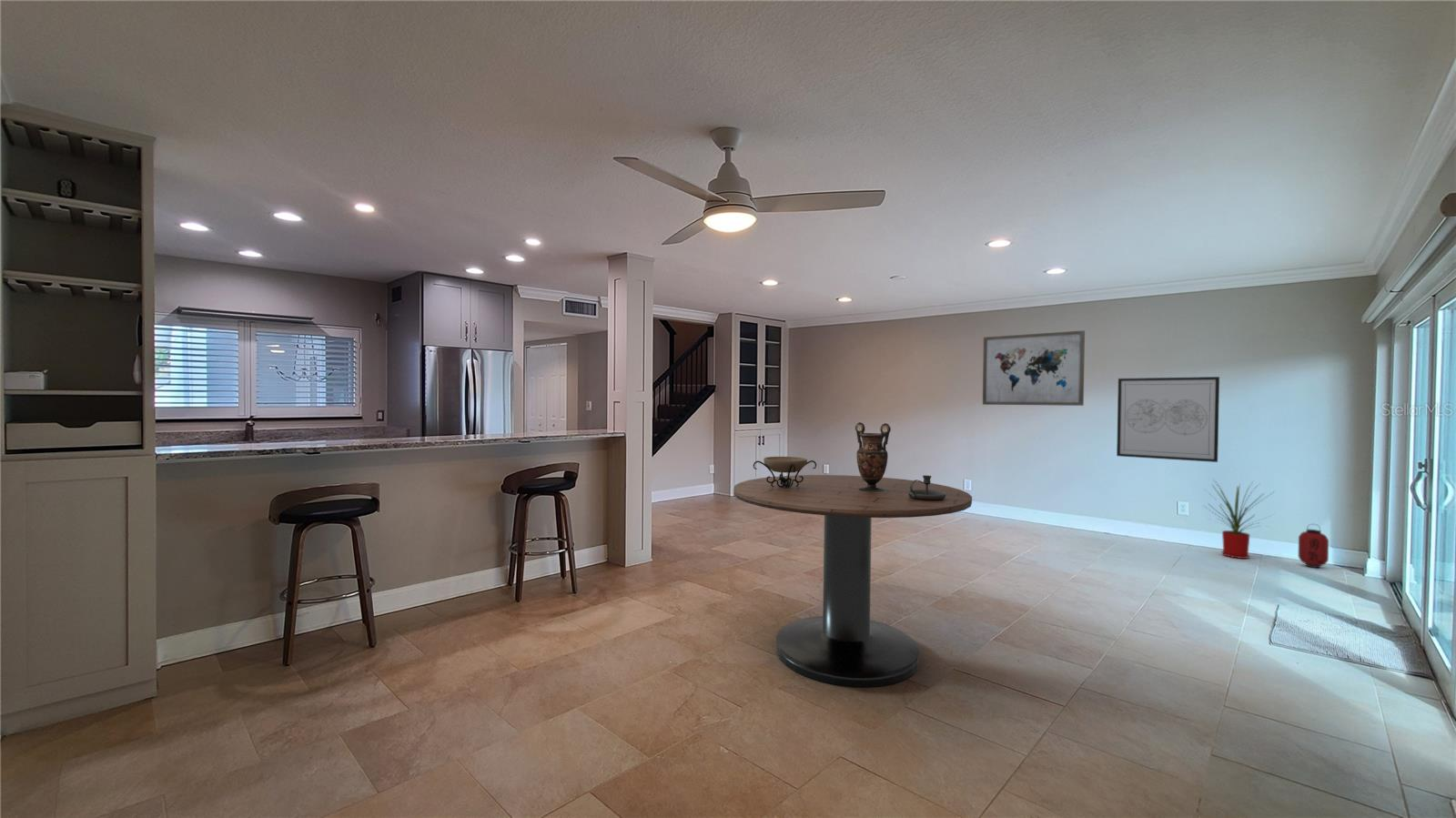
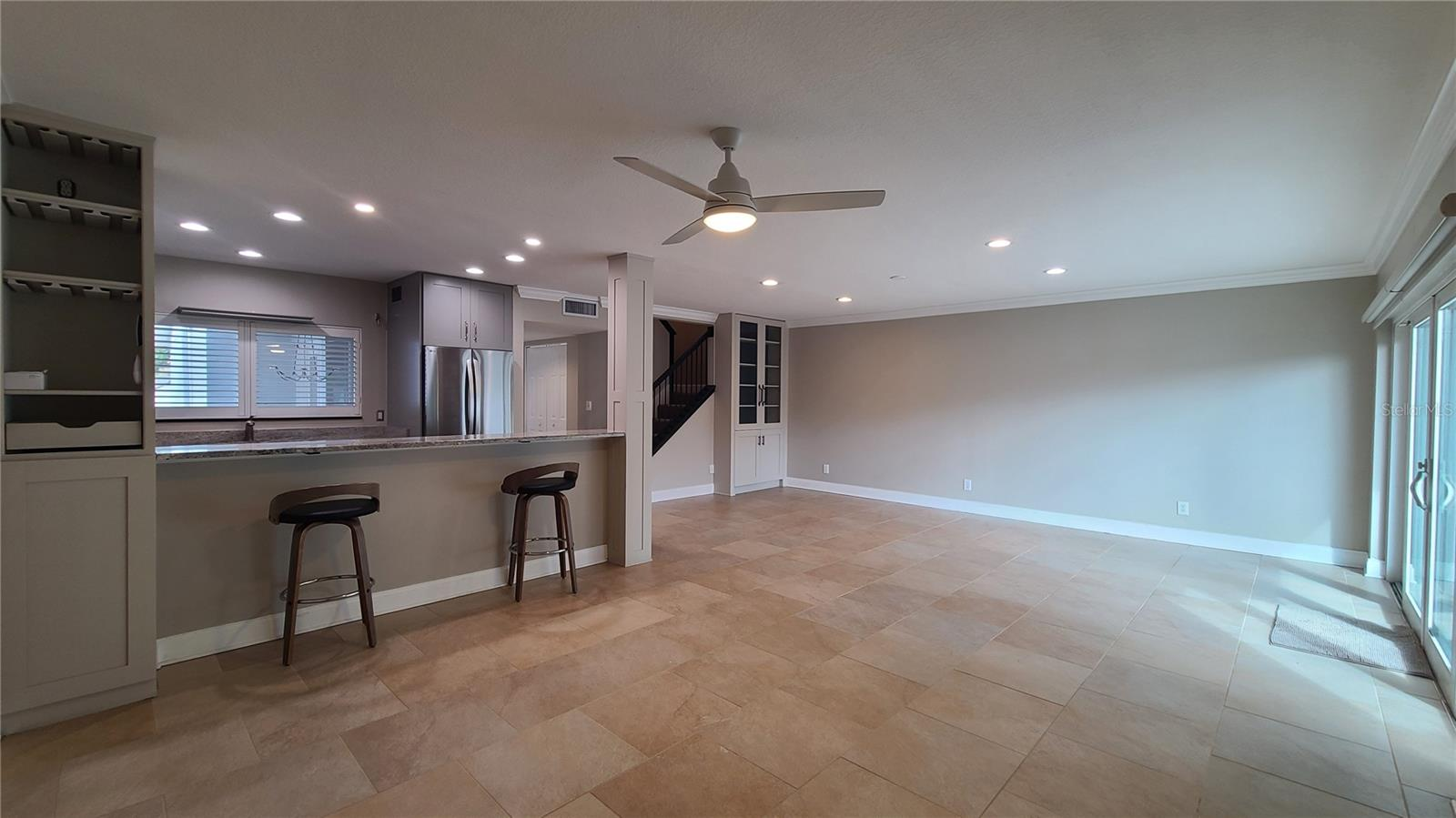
- decorative bowl (784, 471)
- wall art (1030, 369)
- dining table (846, 571)
- lantern (1313, 545)
- vase (872, 456)
- candlestick (925, 487)
- house plant (1236, 518)
- wall art (1166, 418)
